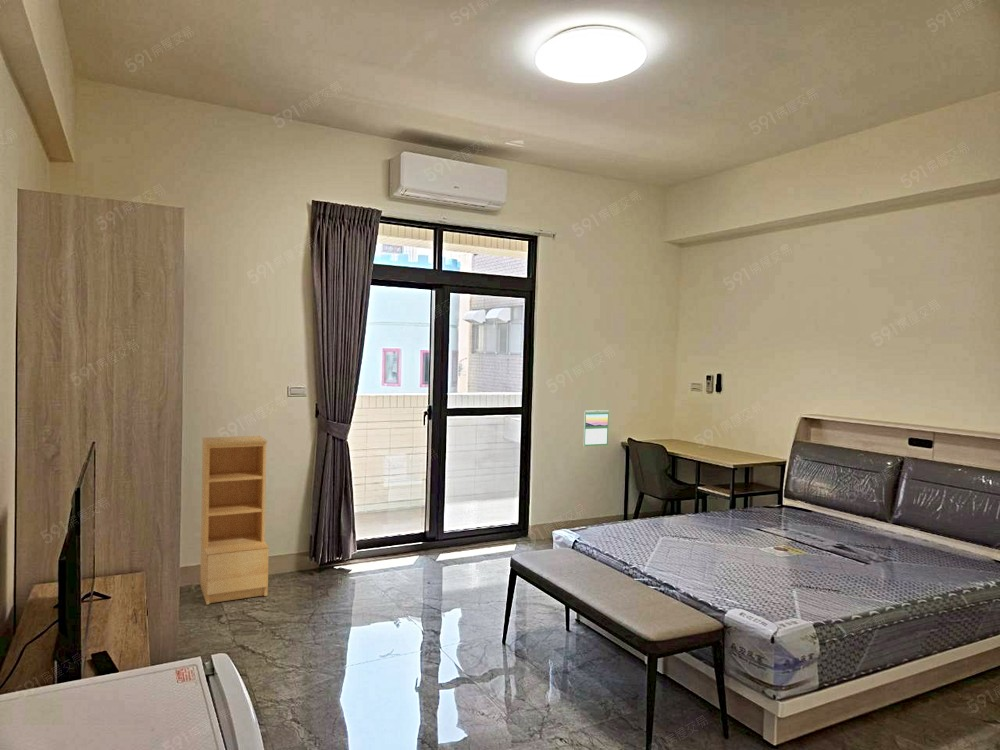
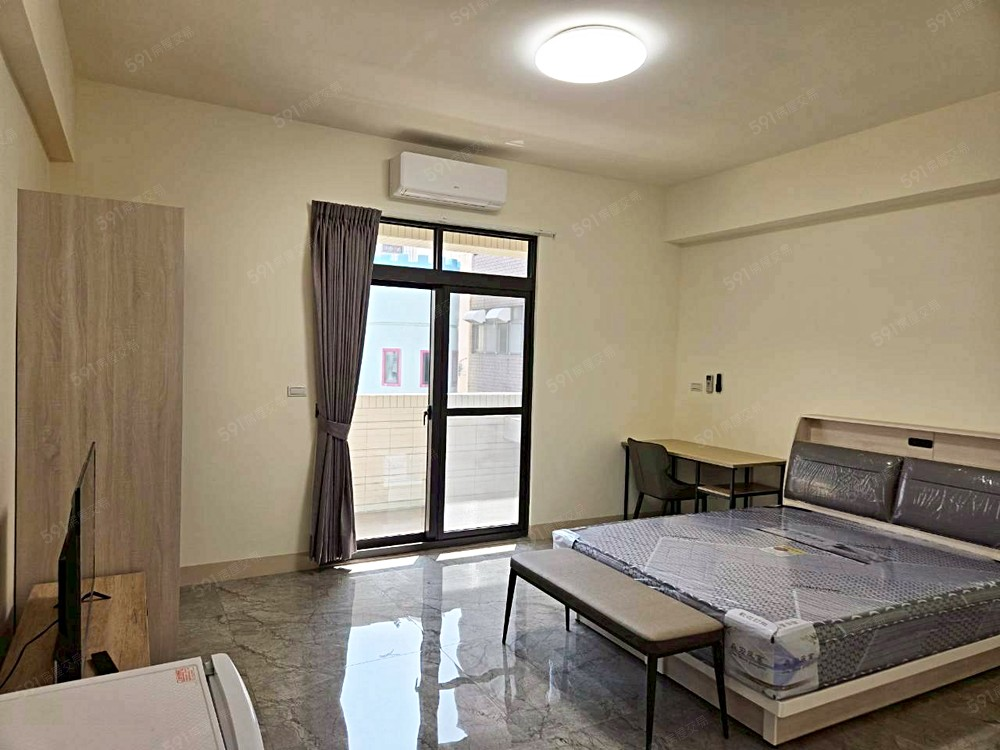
- bookshelf (234, 515)
- calendar (596, 427)
